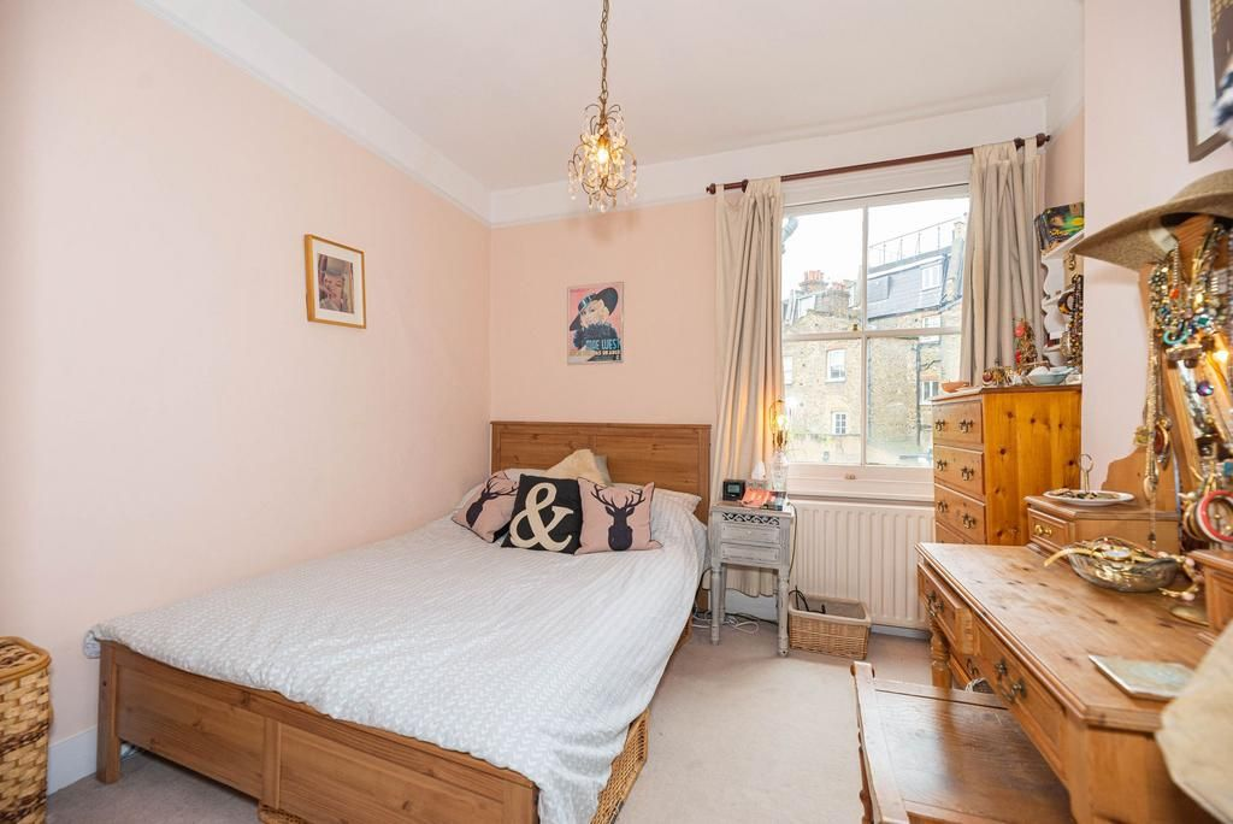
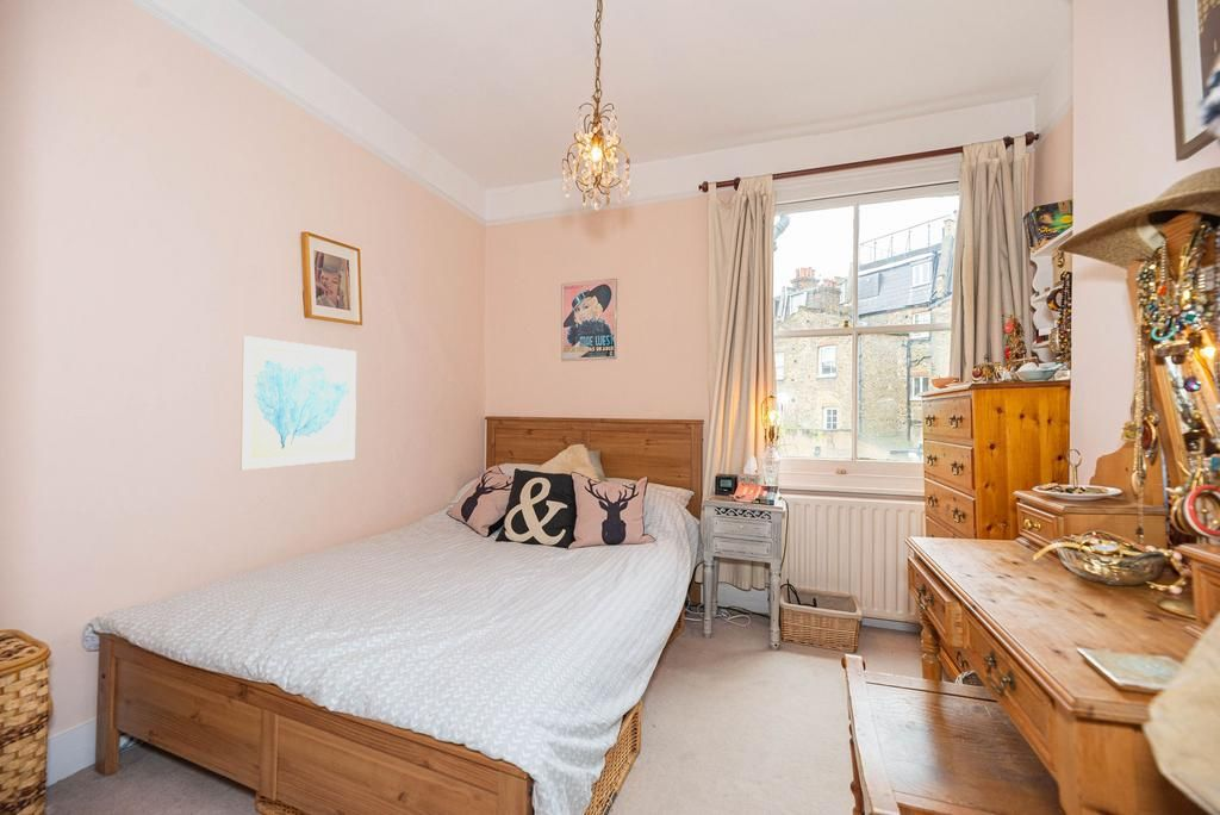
+ wall art (304, 404)
